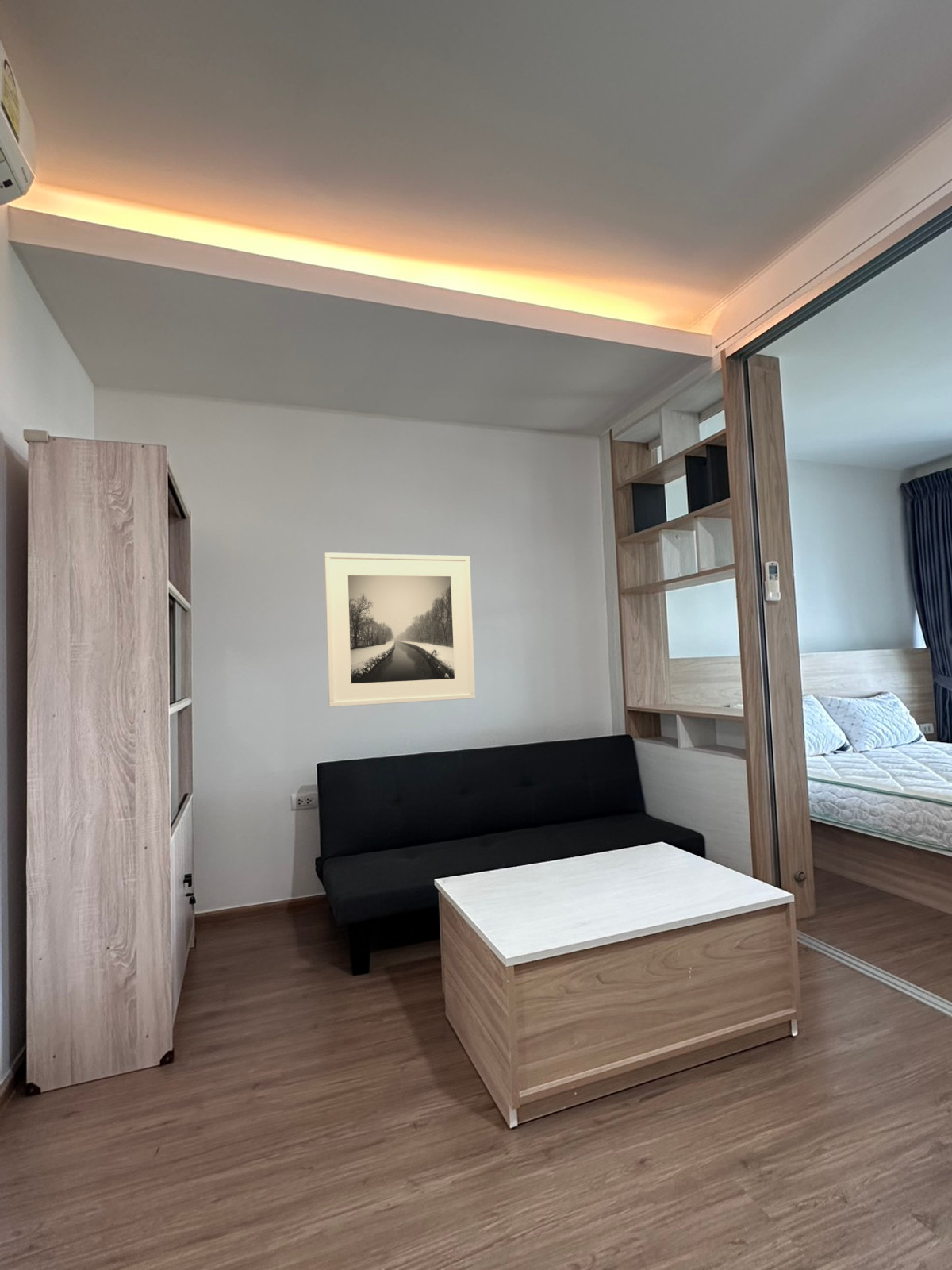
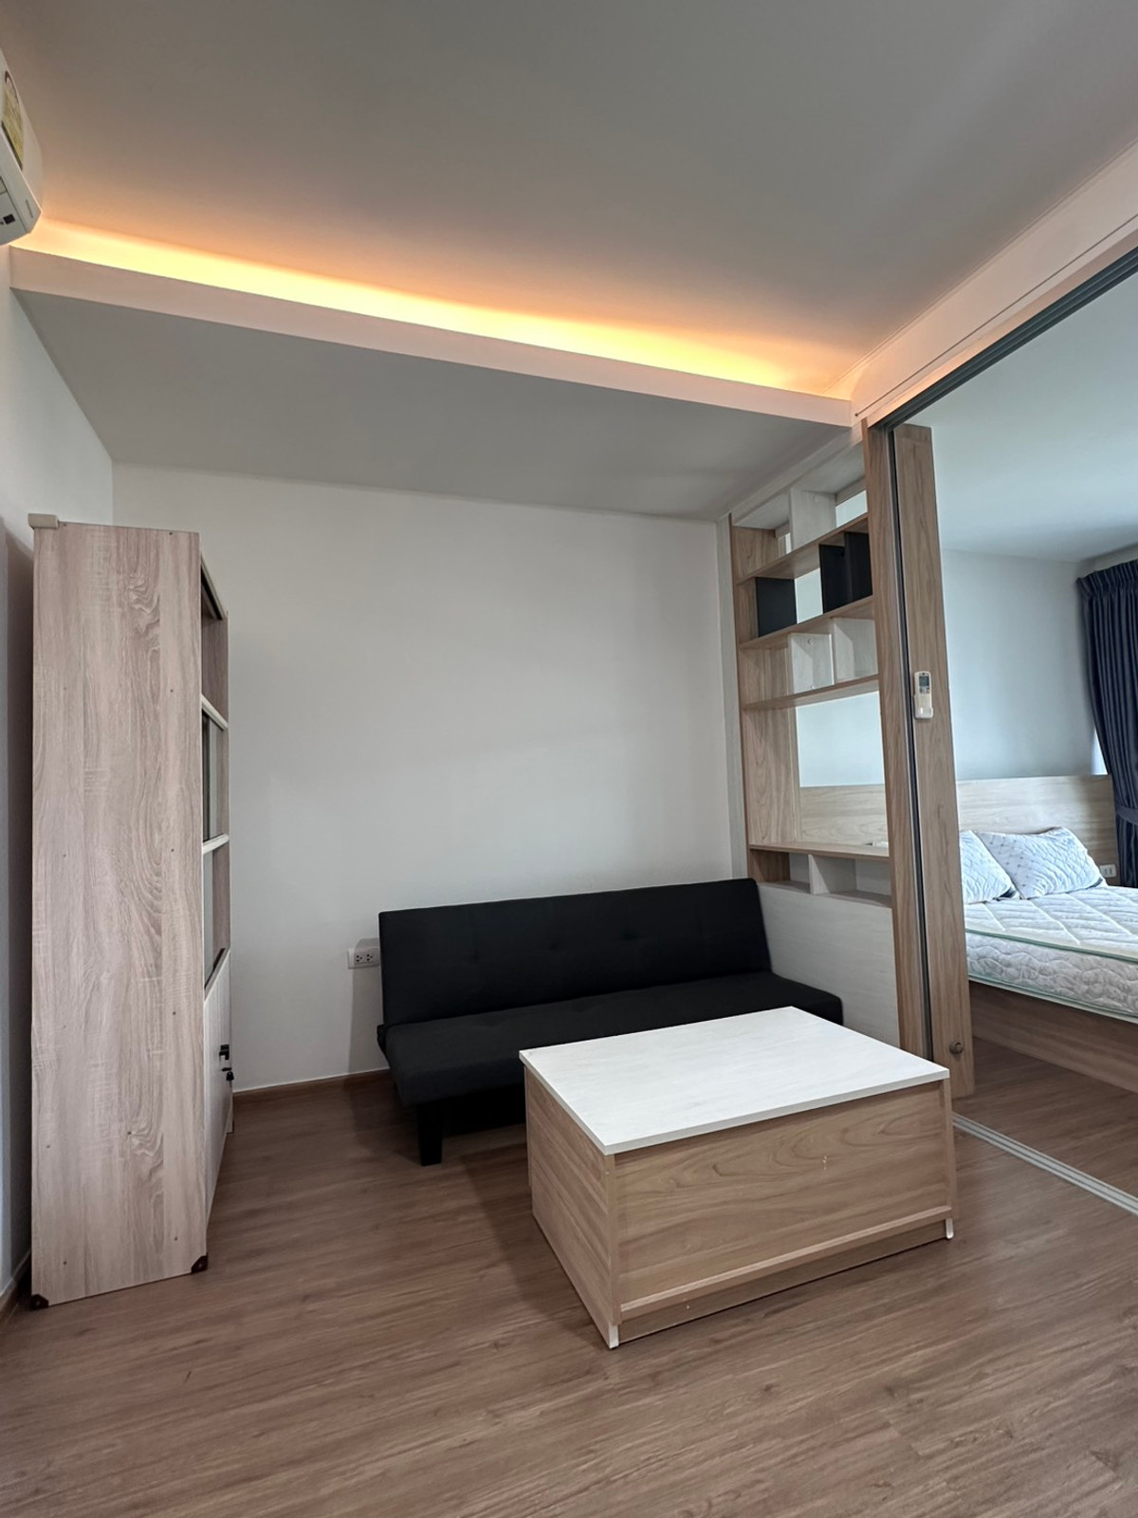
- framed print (402, 628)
